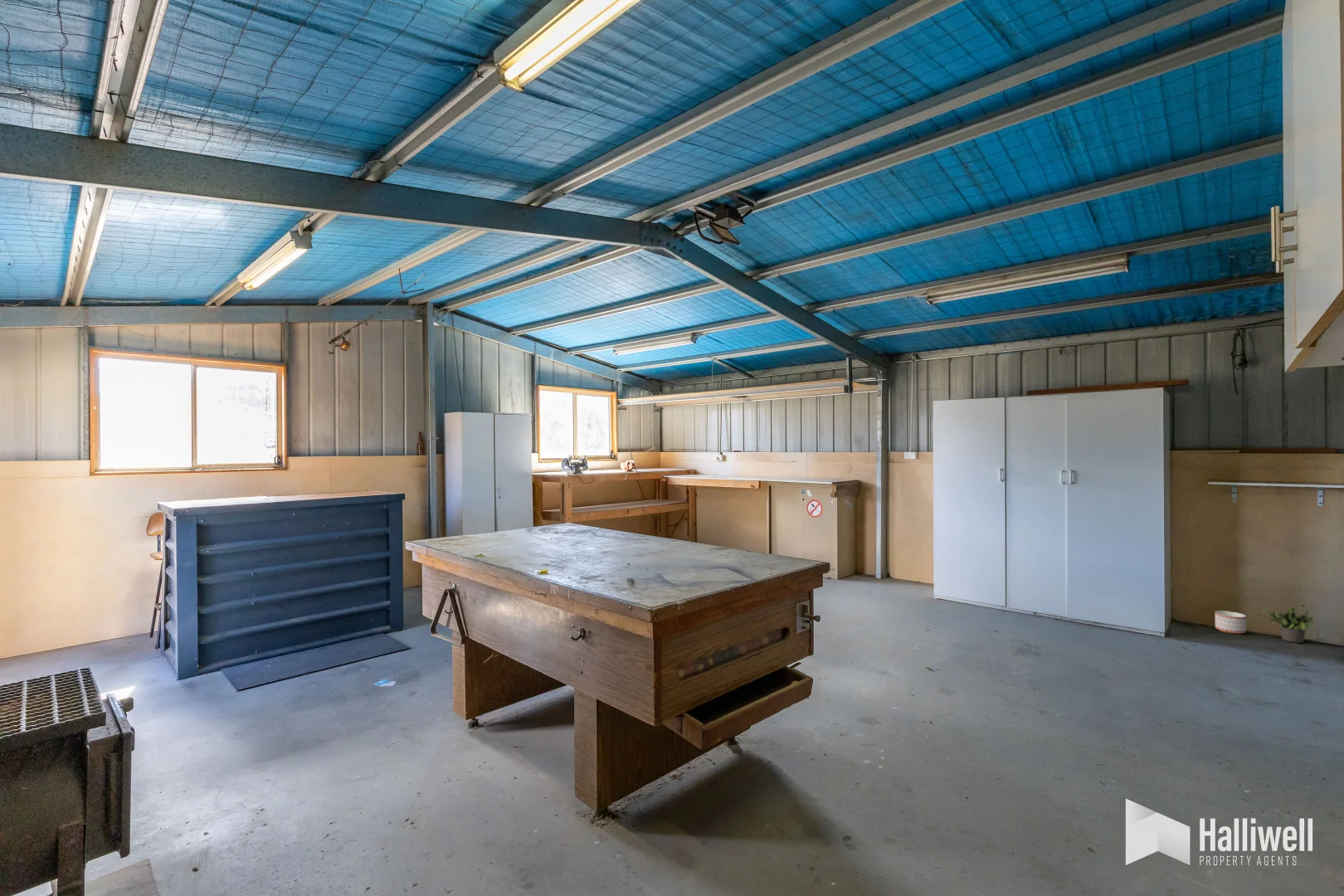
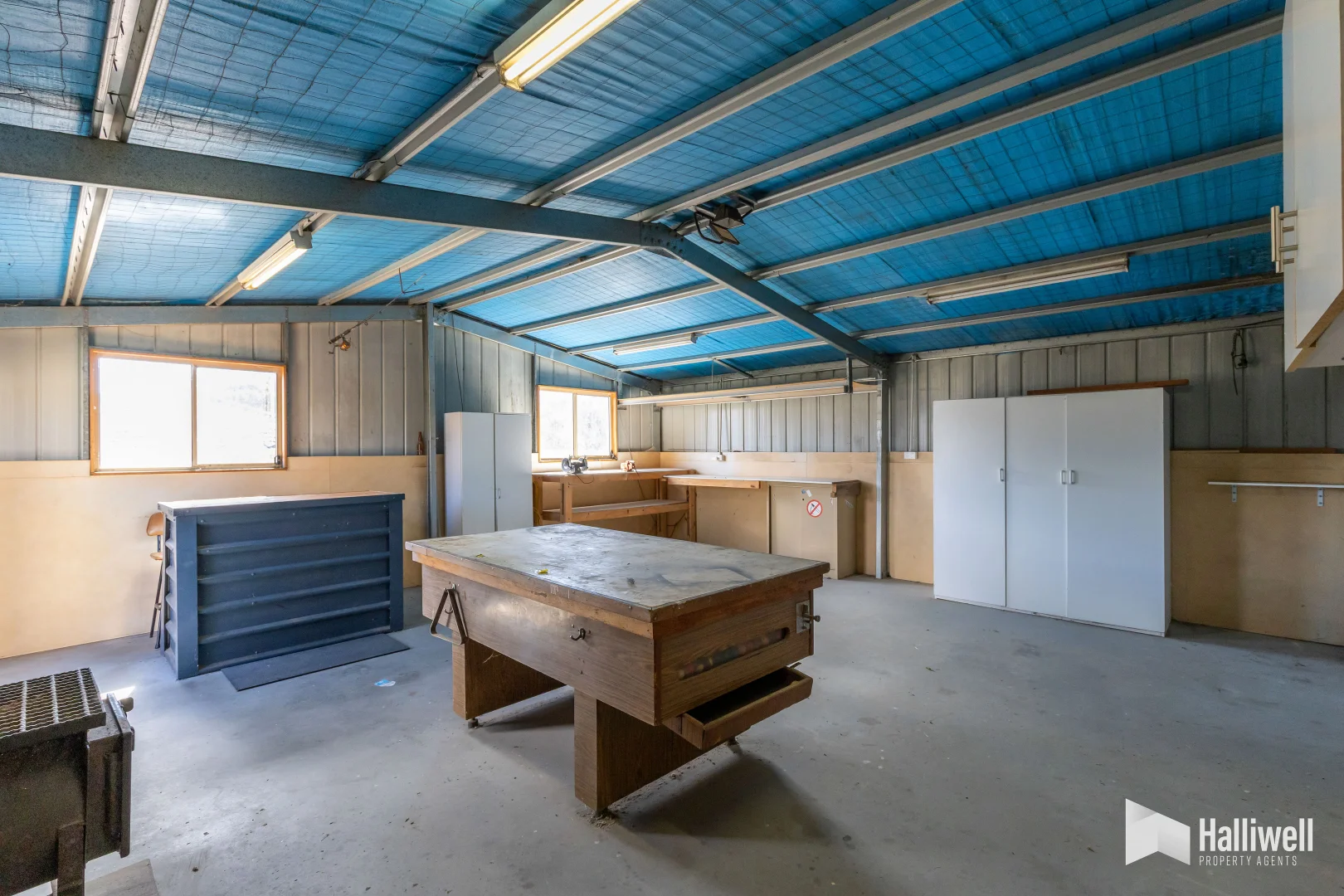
- planter (1230, 622)
- potted plant (1286, 621)
